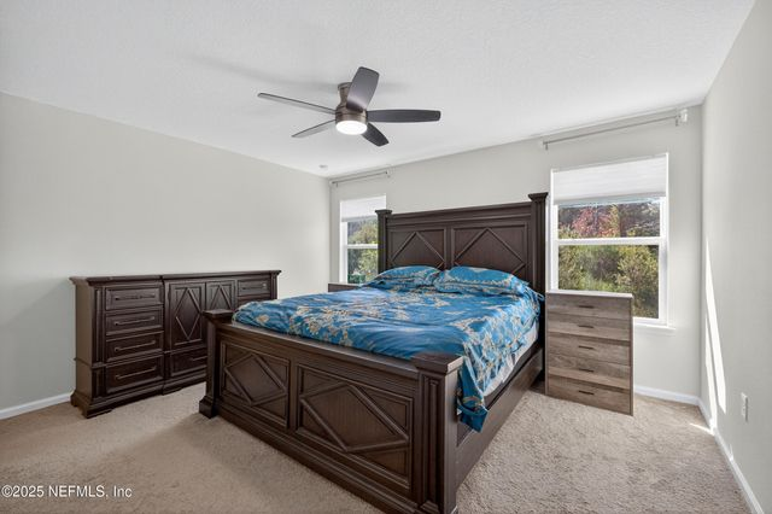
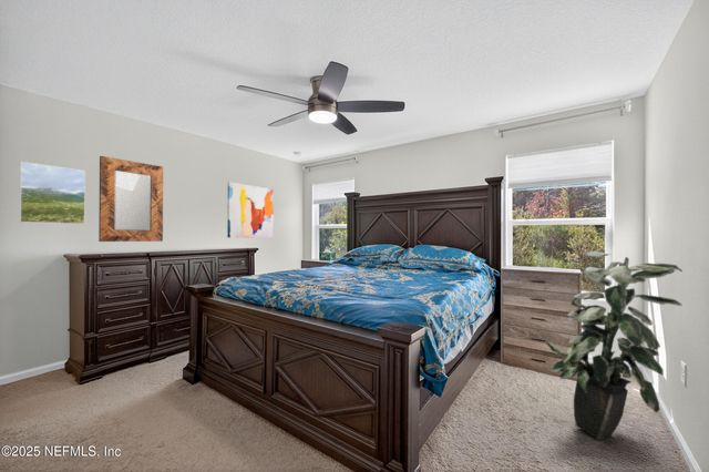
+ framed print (54, 194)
+ indoor plant (607, 343)
+ wall art (251, 212)
+ home mirror (133, 202)
